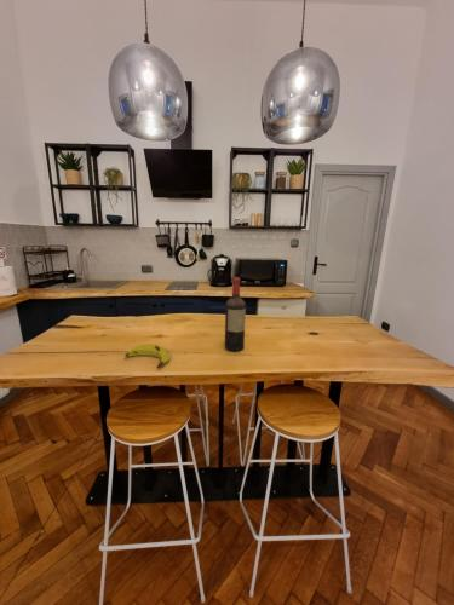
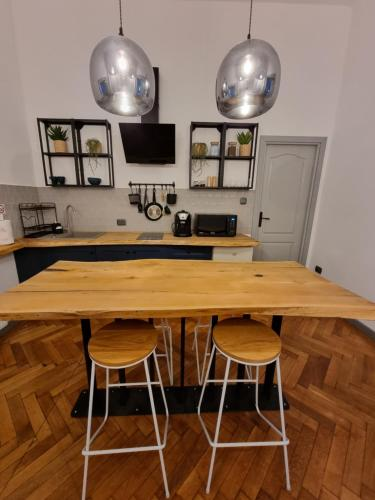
- wine bottle (235, 313)
- banana (146, 353)
